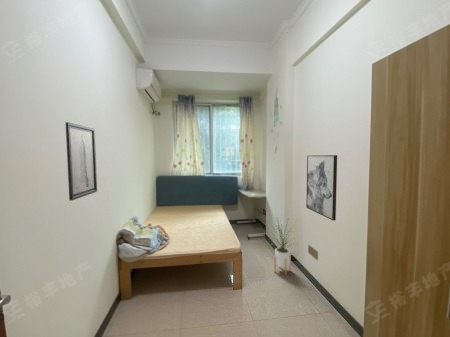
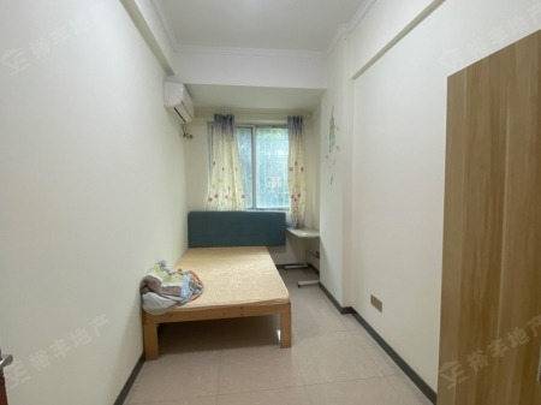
- wall art (83, 161)
- wall art (320, 184)
- house plant (283, 243)
